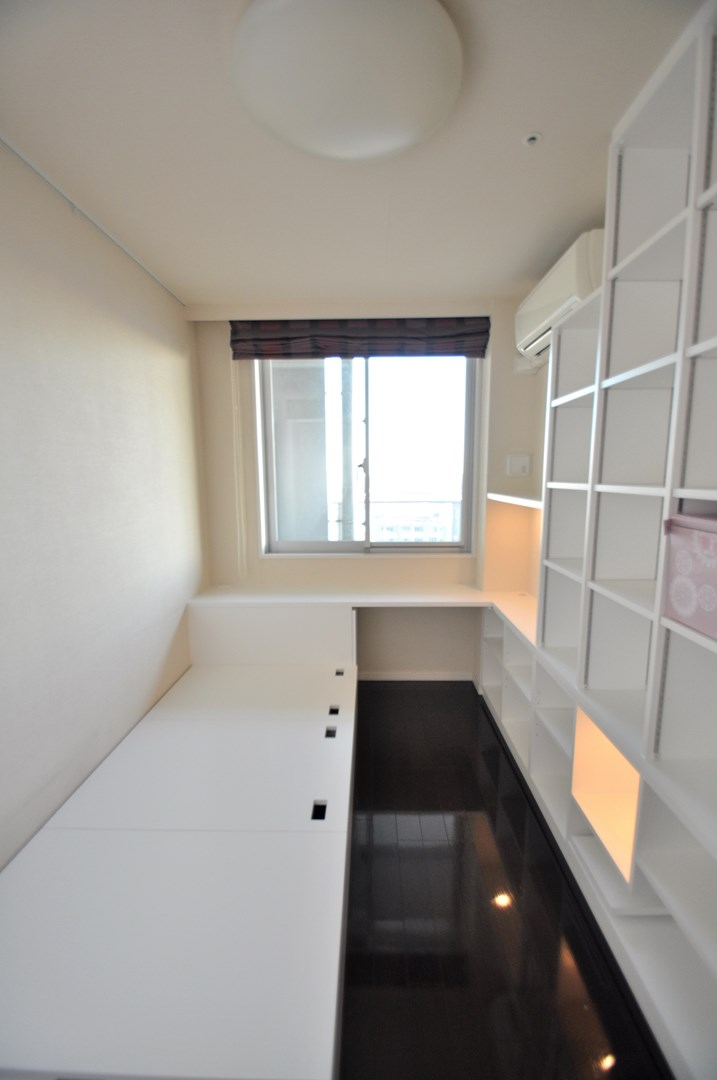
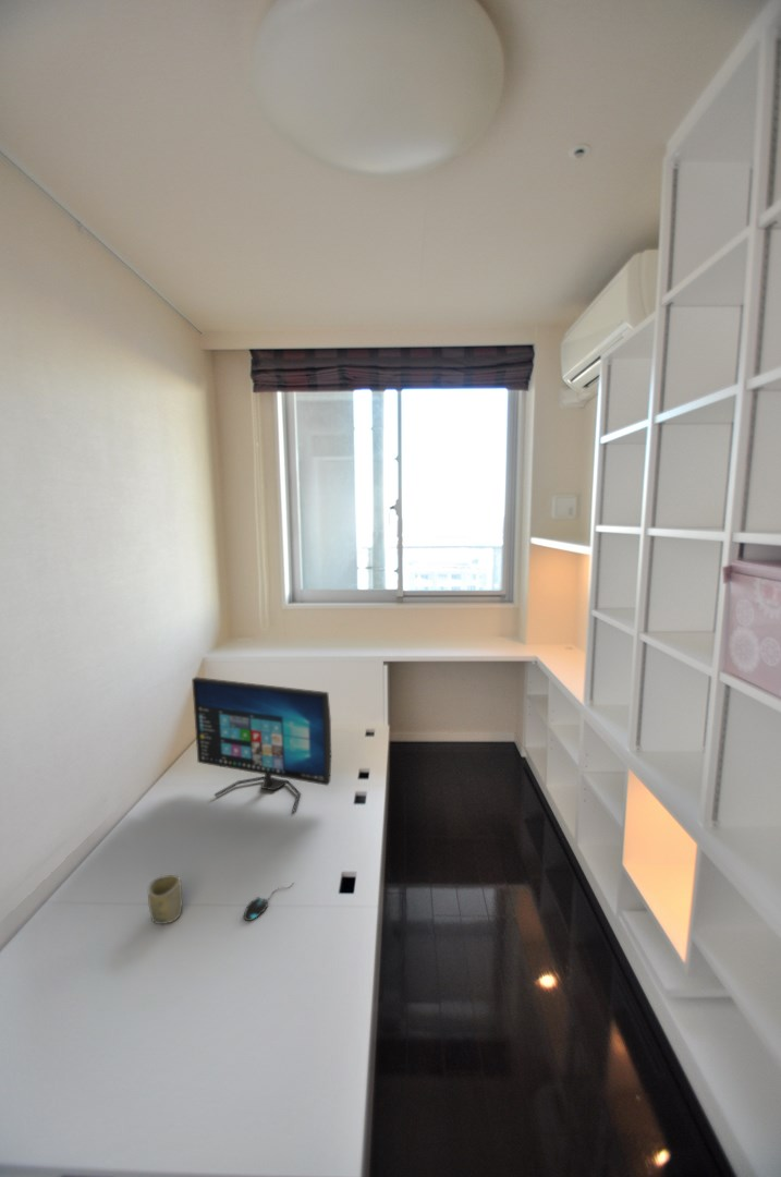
+ computer monitor (261, 739)
+ cup (166, 899)
+ mouse (269, 897)
